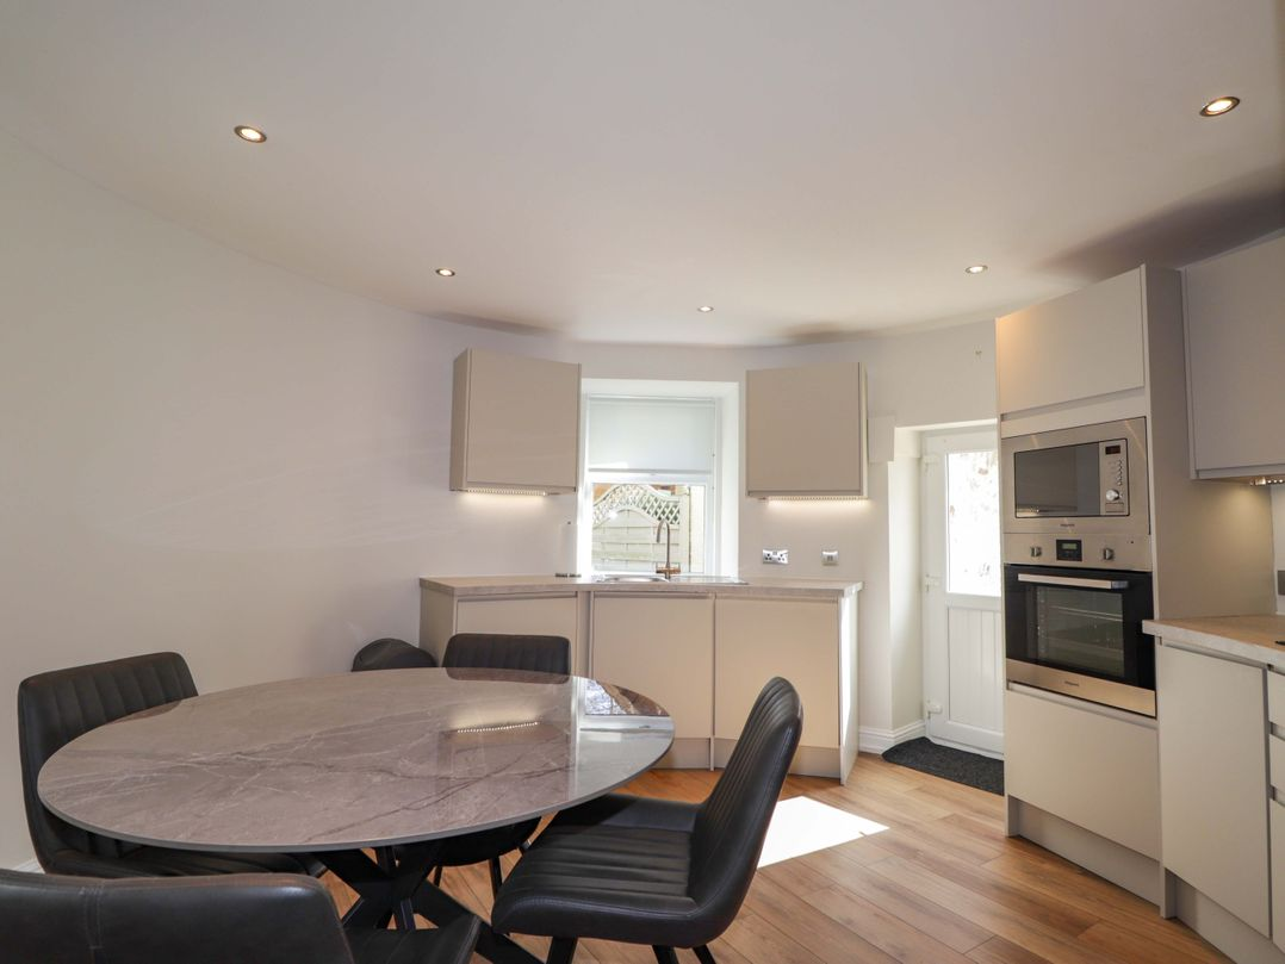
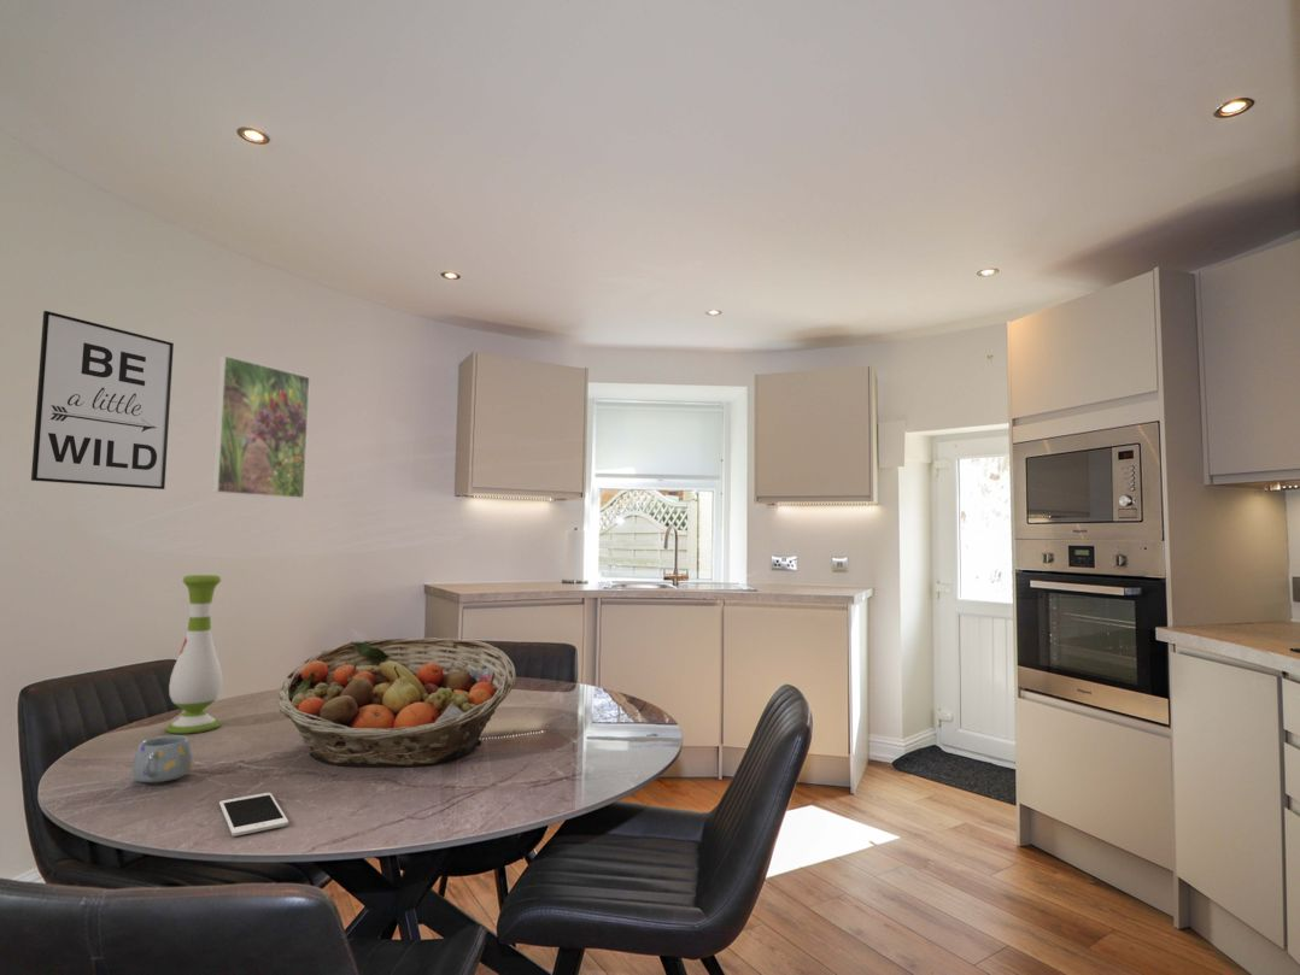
+ vase (198, 651)
+ cell phone (252, 812)
+ mug (159, 762)
+ fruit basket (400, 697)
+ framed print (264, 430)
+ wall art (107, 406)
